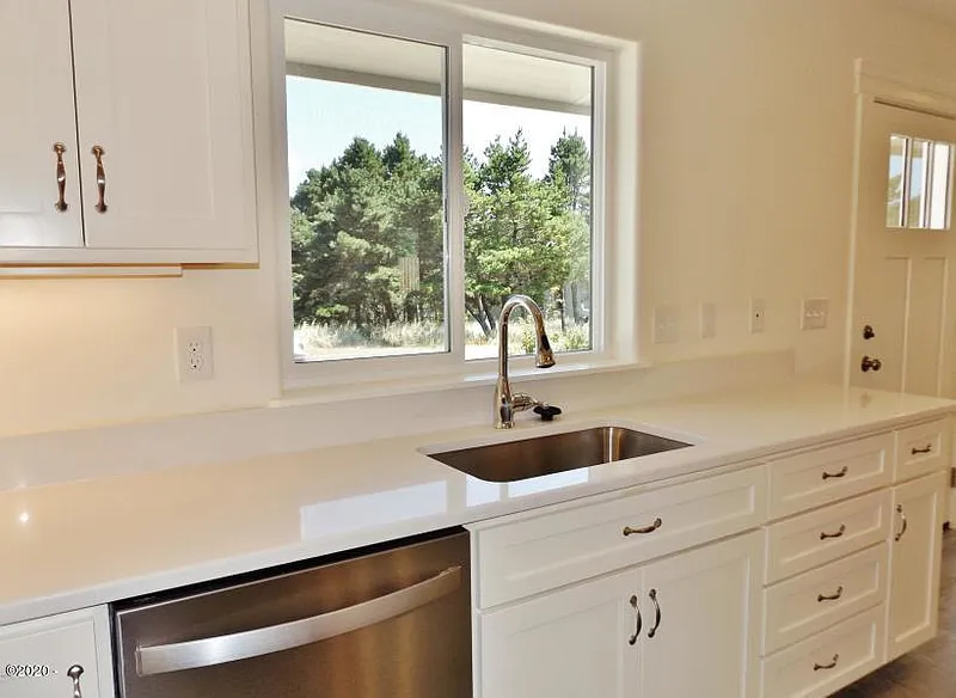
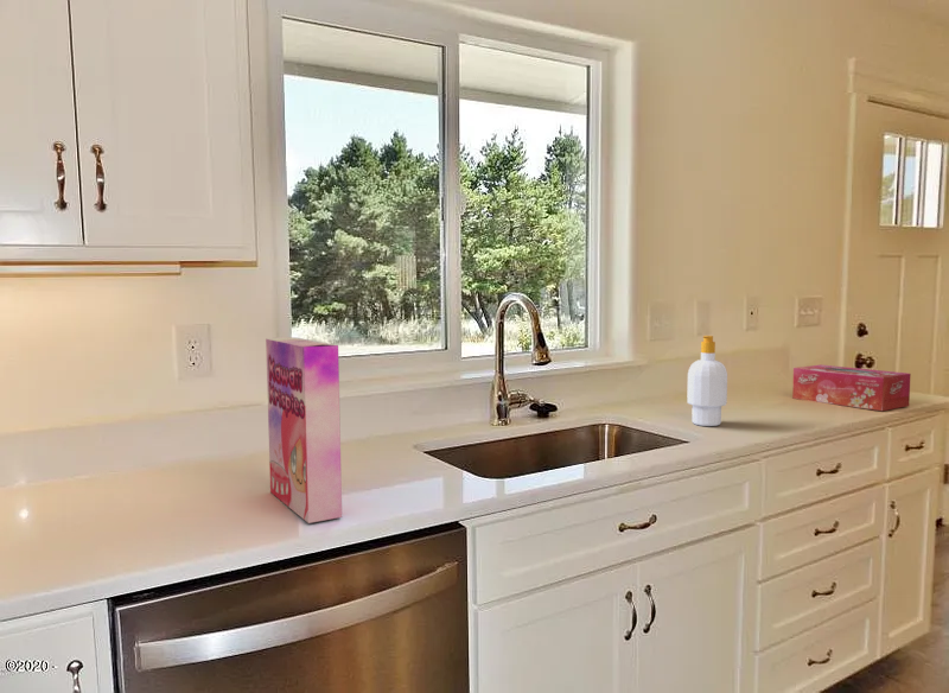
+ tissue box (849, 386)
+ soap bottle (707, 380)
+ cereal box (301, 422)
